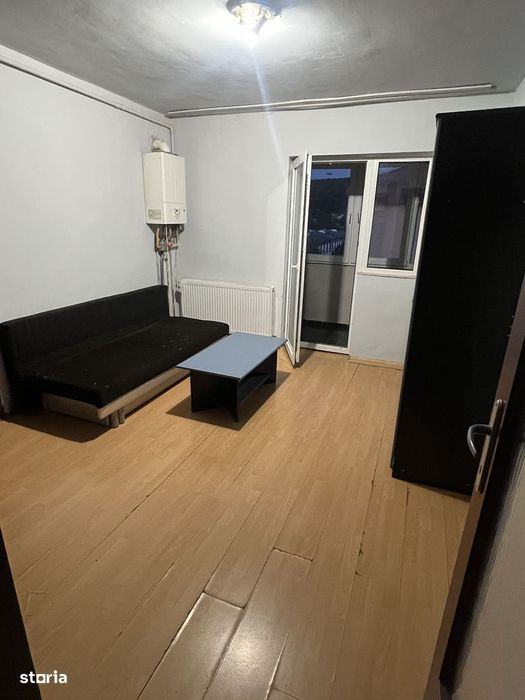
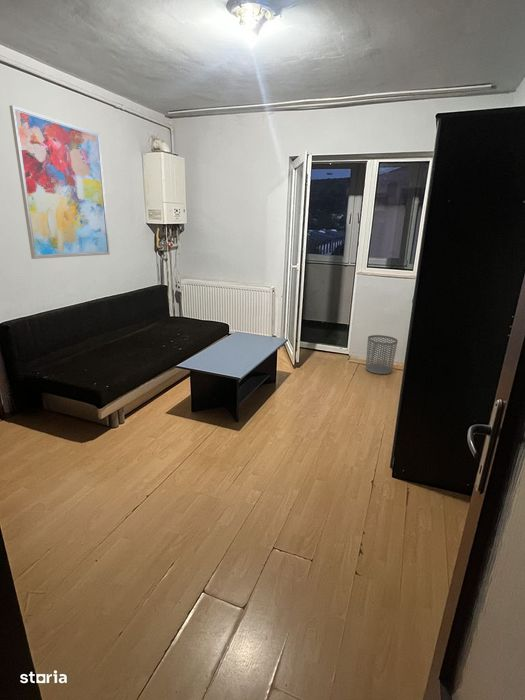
+ wall art (67, 192)
+ waste bin (380, 354)
